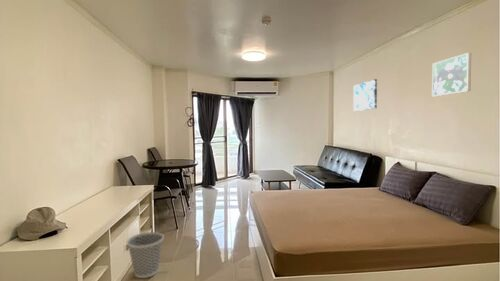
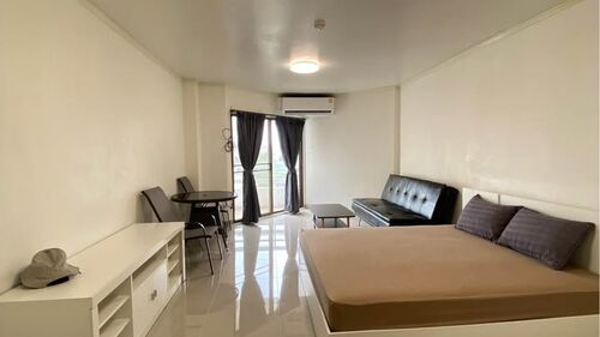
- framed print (450, 76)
- wastebasket (146, 255)
- wall art (364, 96)
